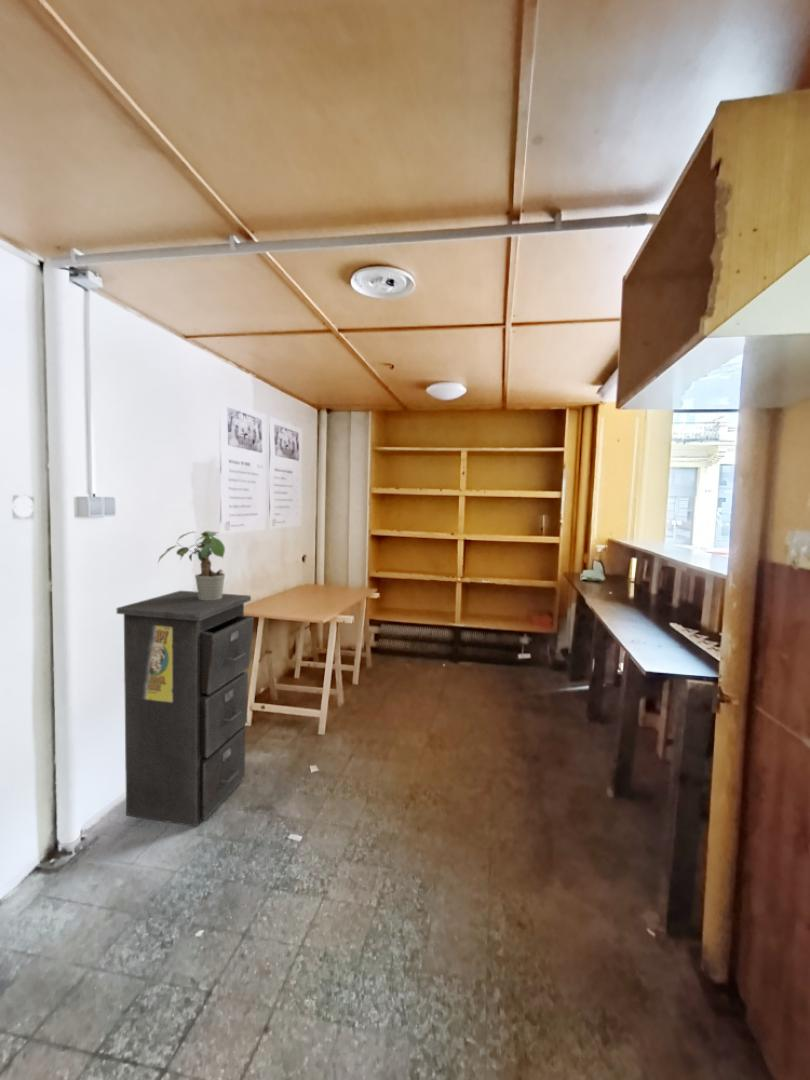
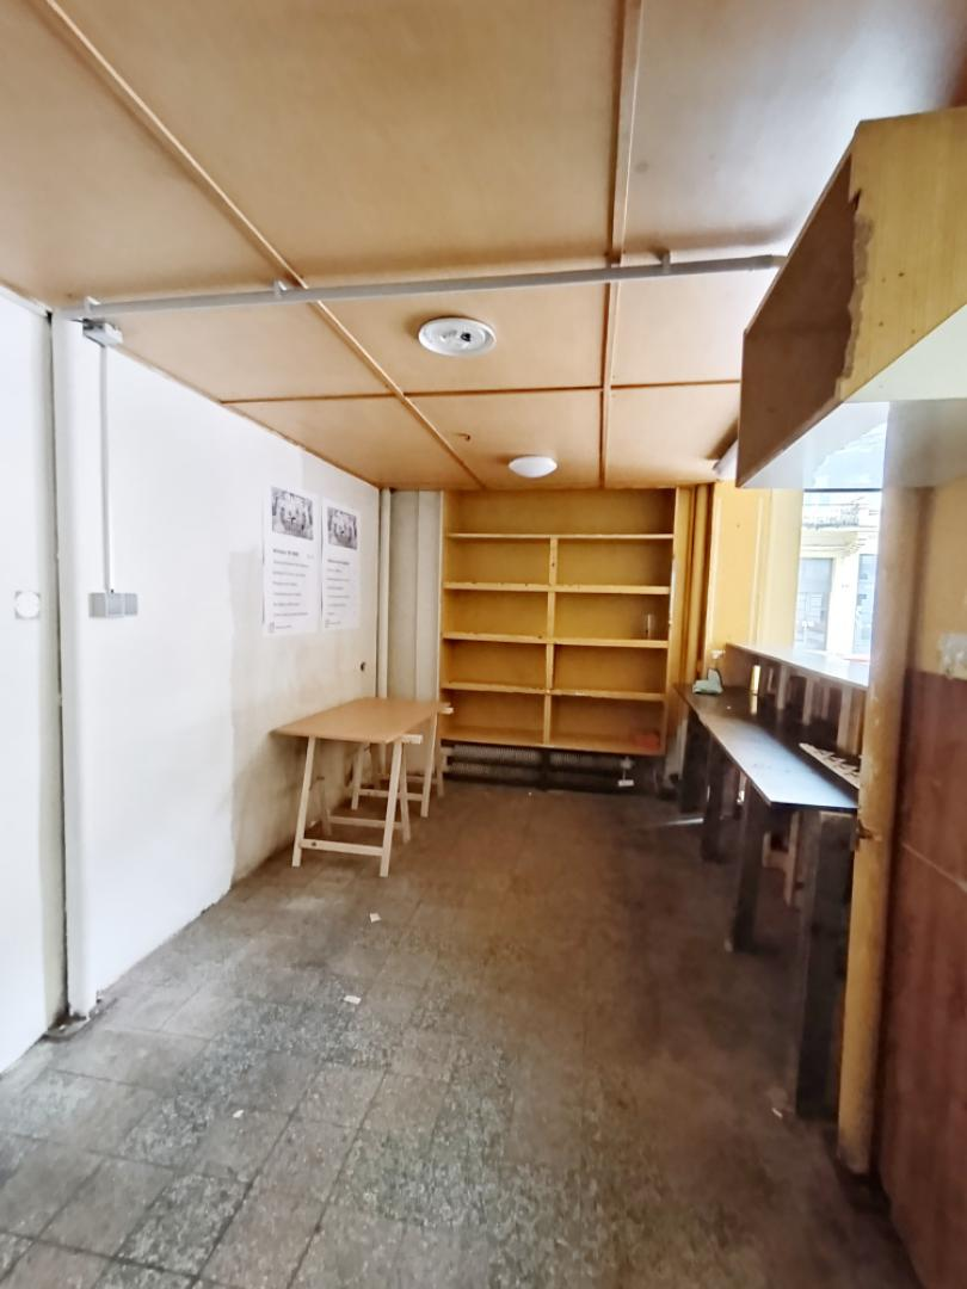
- potted plant (201, 563)
- filing cabinet (195, 700)
